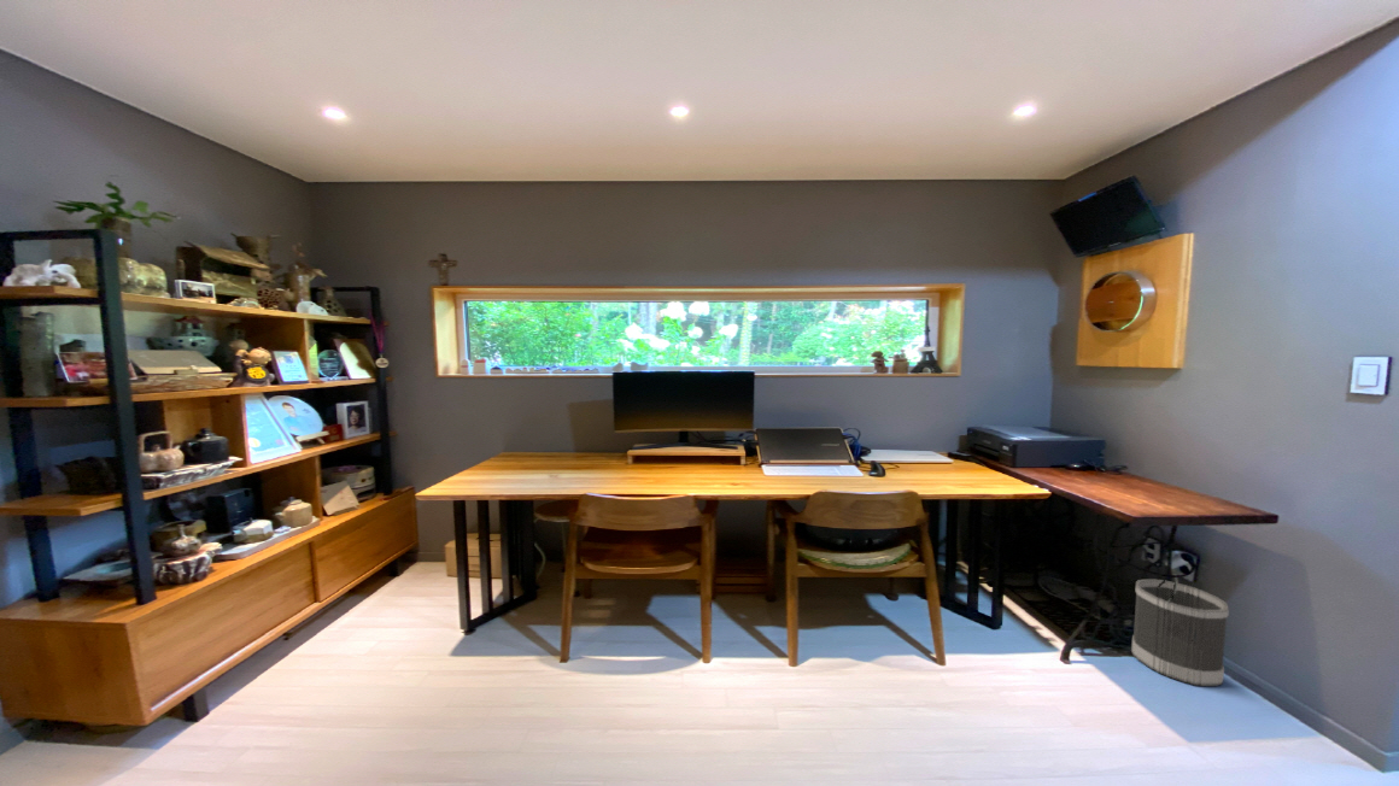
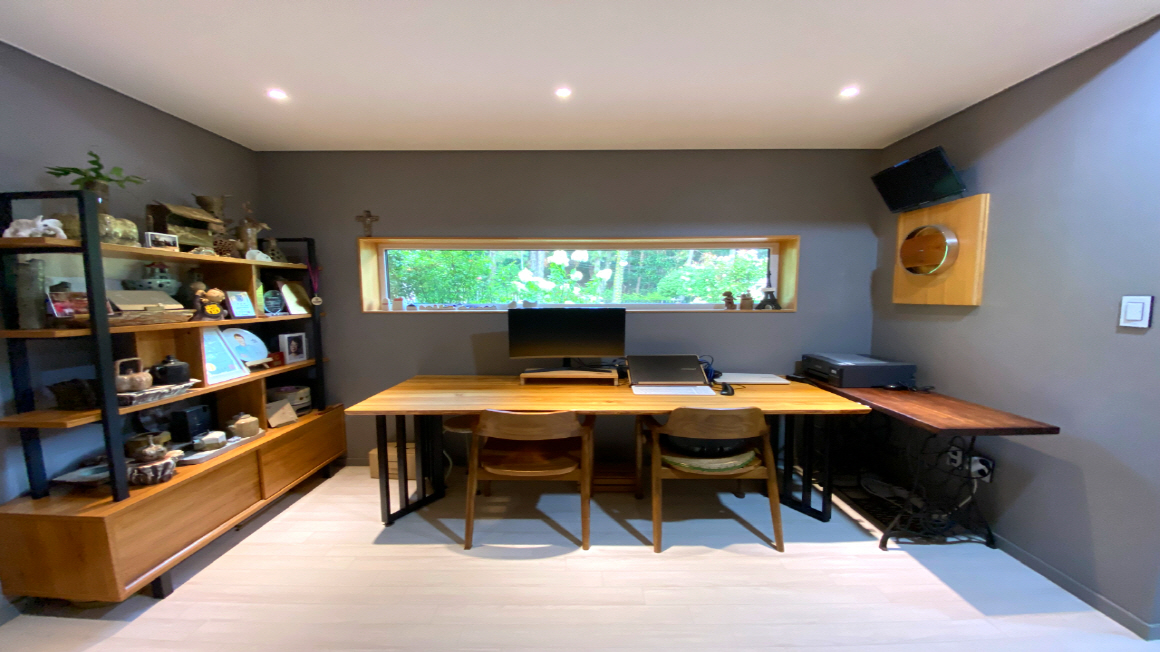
- wastebasket (1177, 629)
